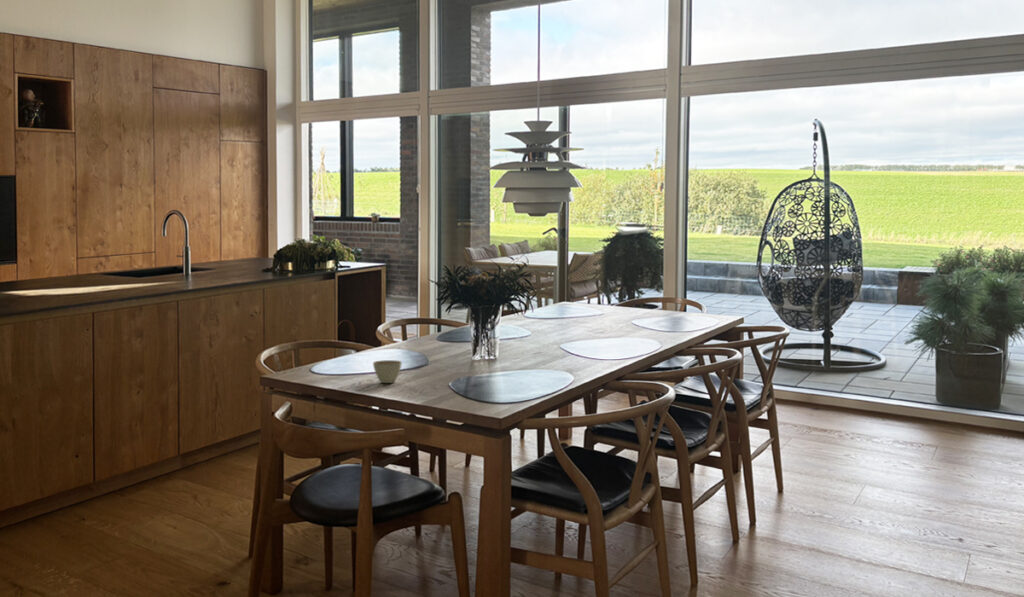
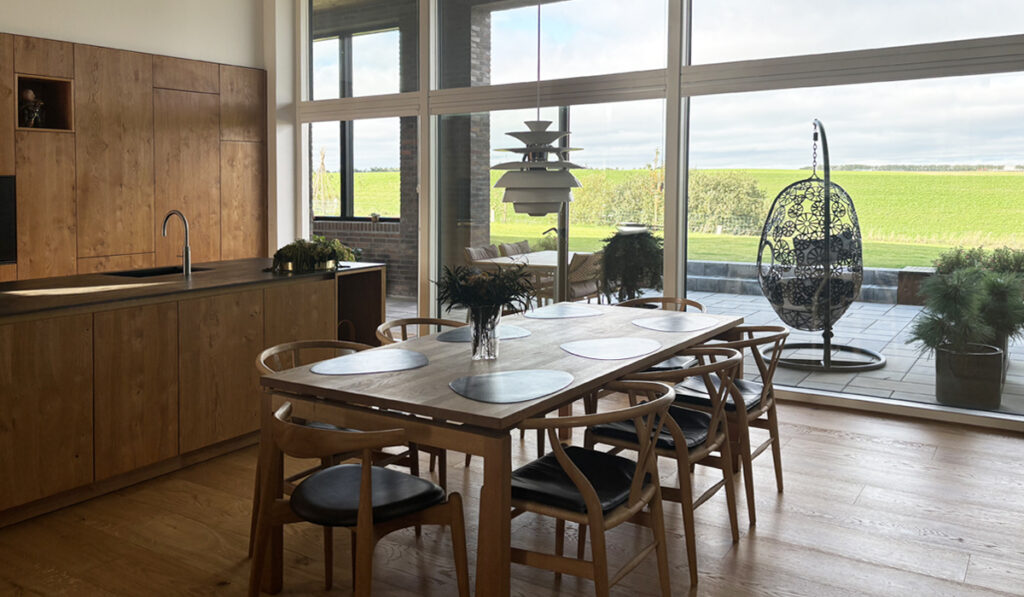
- flower pot (387, 371)
